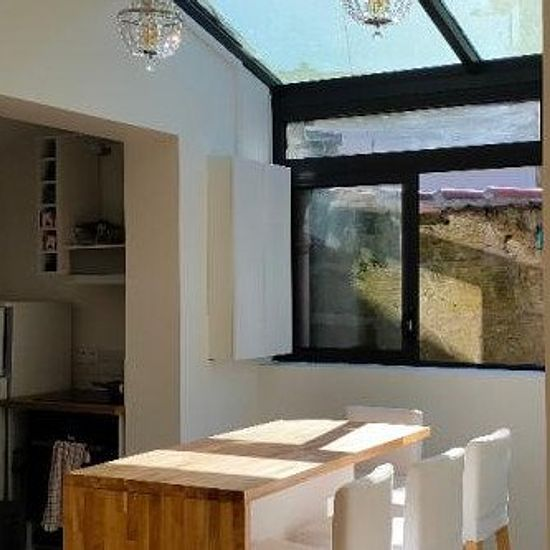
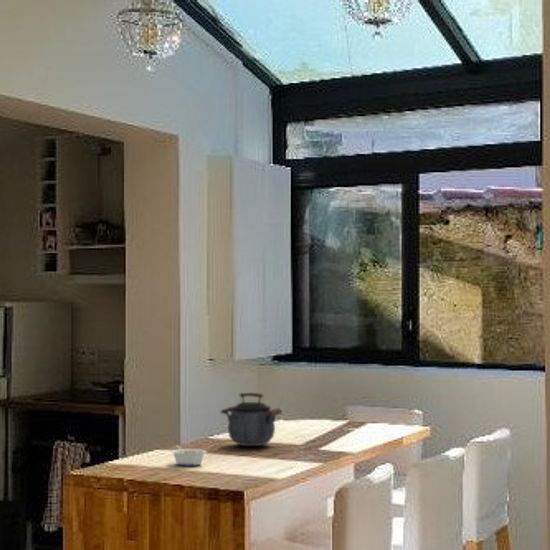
+ kettle (251, 419)
+ legume (187, 456)
